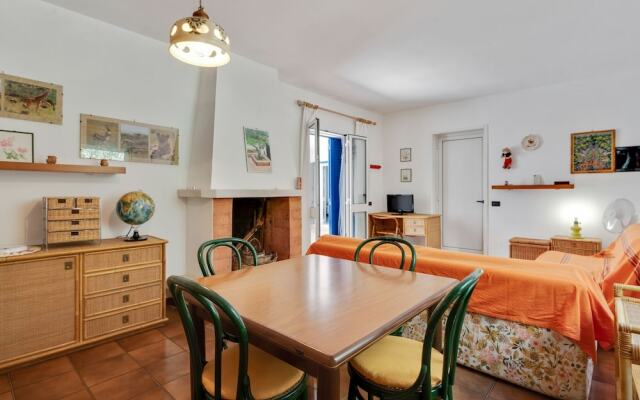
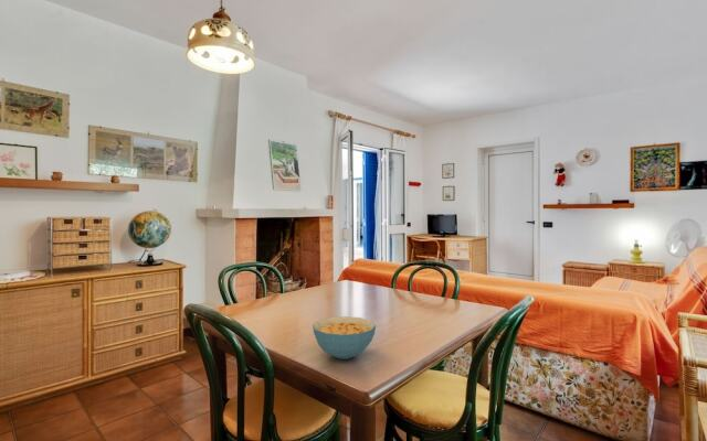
+ cereal bowl (344, 340)
